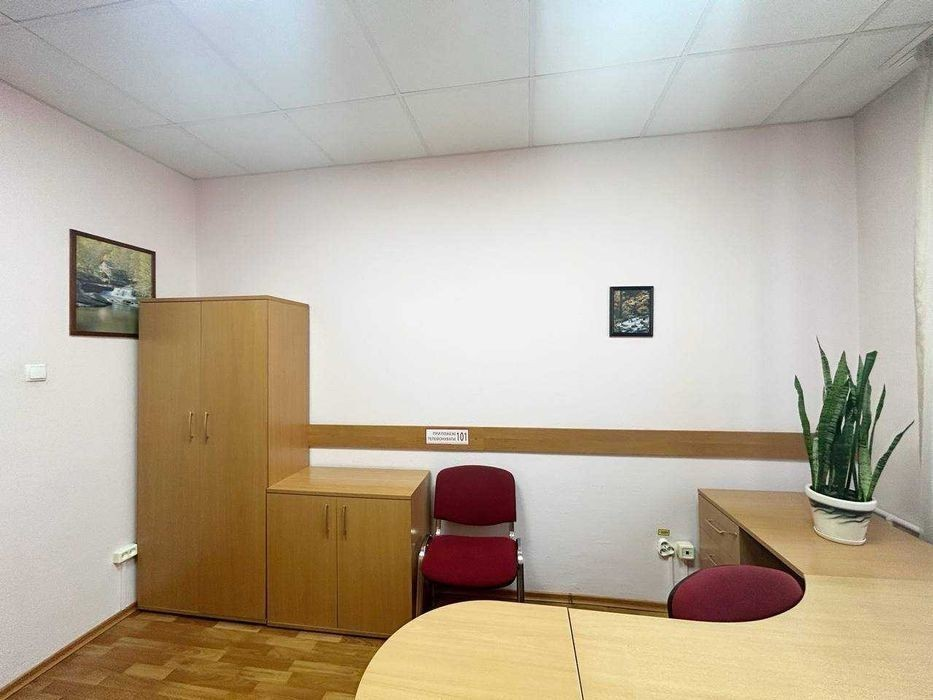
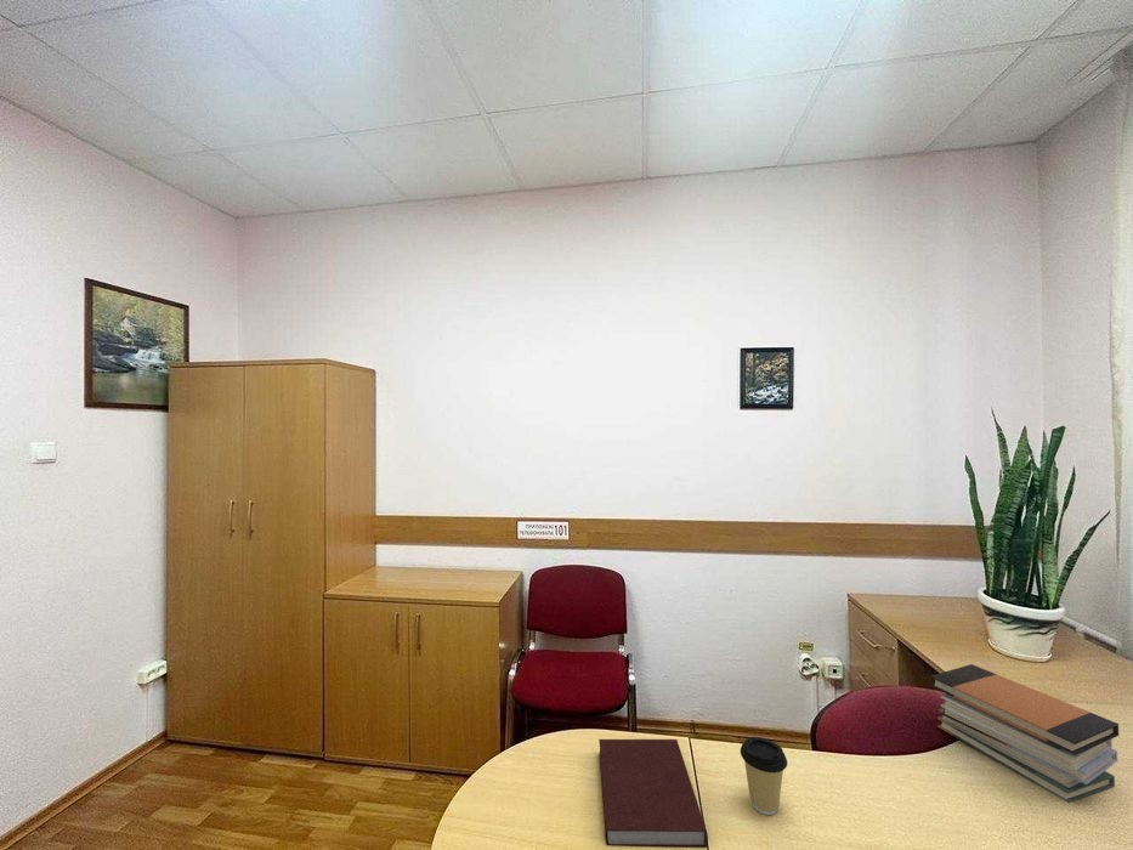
+ book stack (1018, 726)
+ notebook (646, 786)
+ coffee cup (763, 775)
